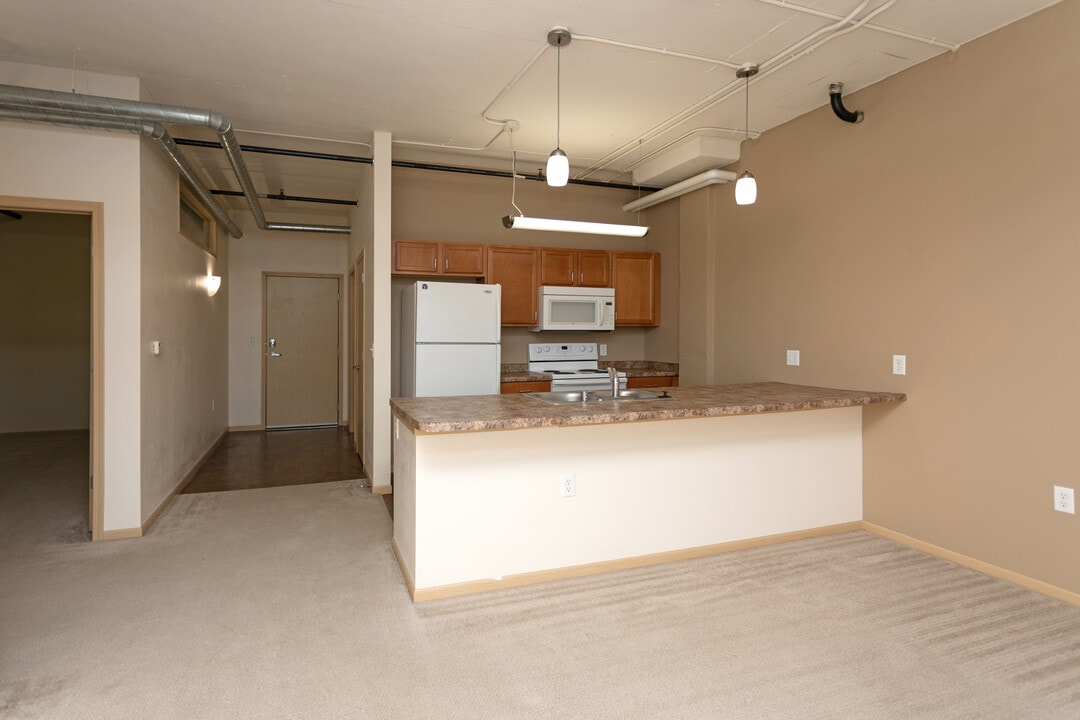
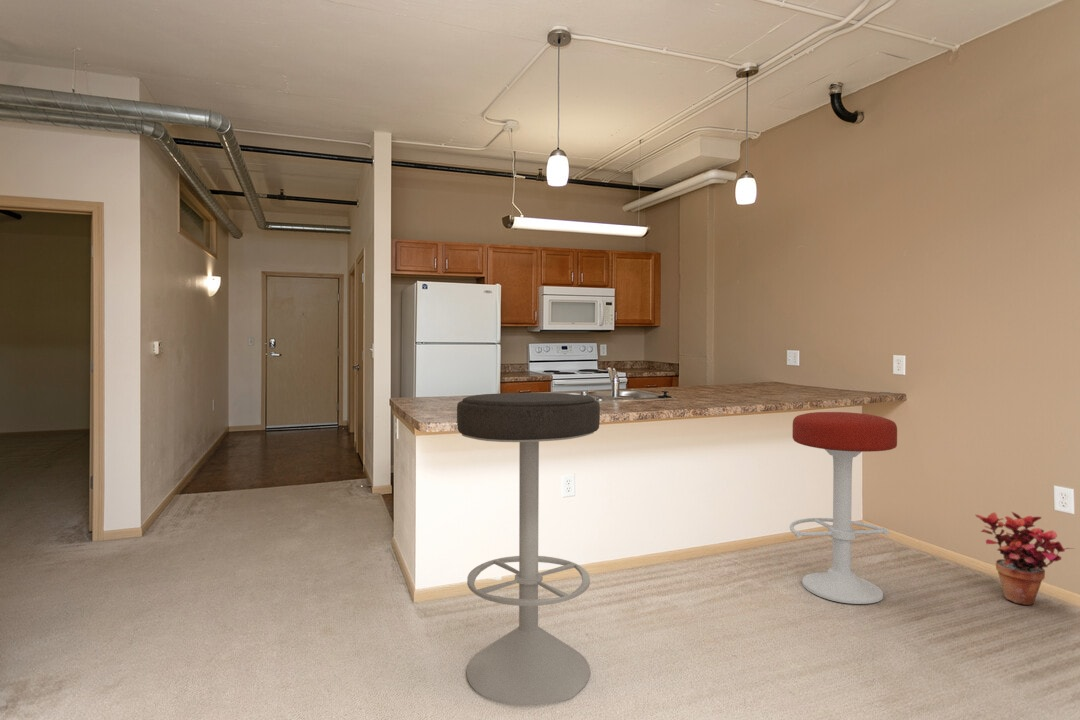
+ bar stool (841, 500)
+ potted plant (1023, 560)
+ bar stool (527, 532)
